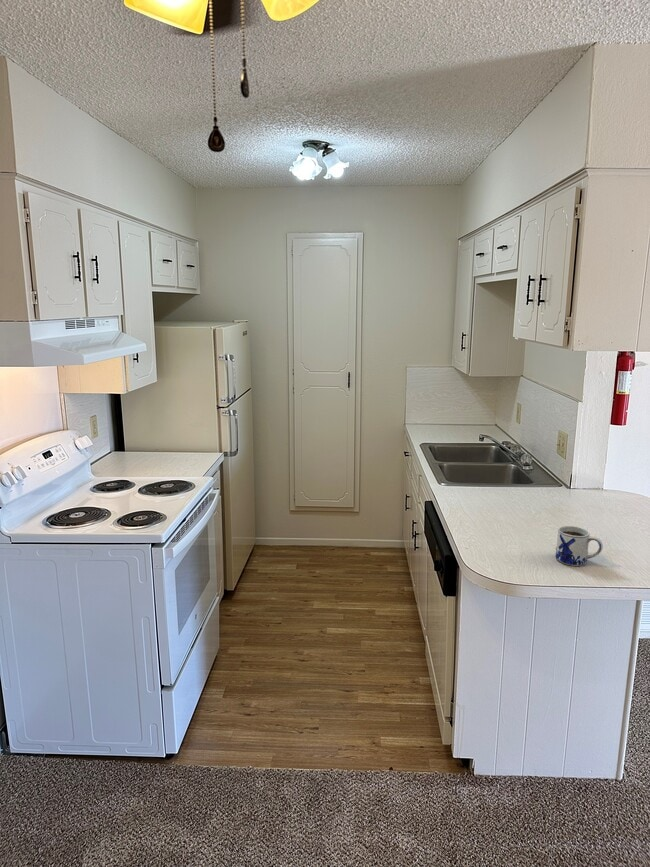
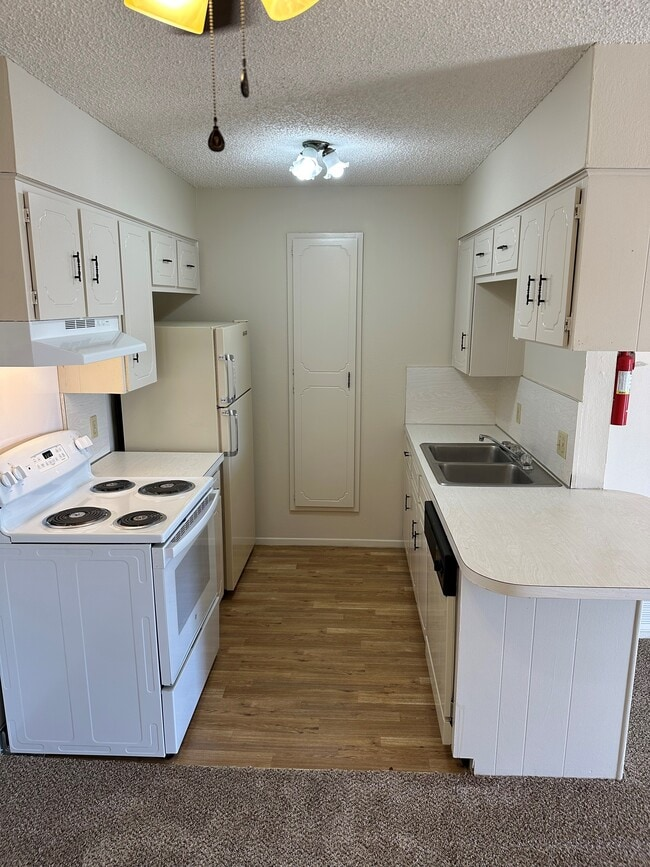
- mug (576, 546)
